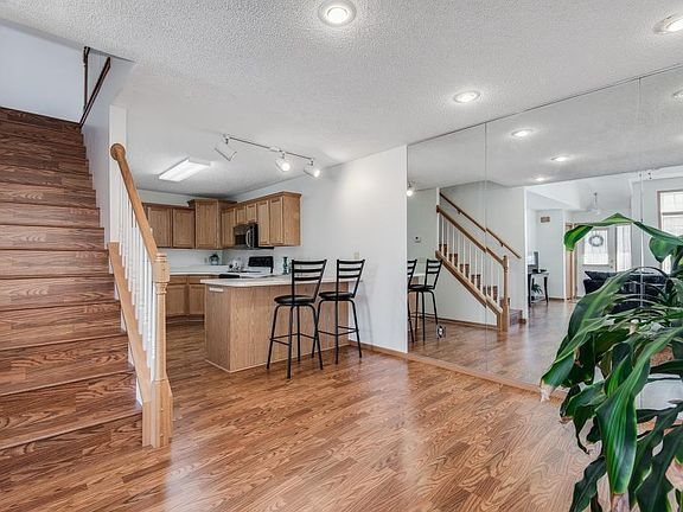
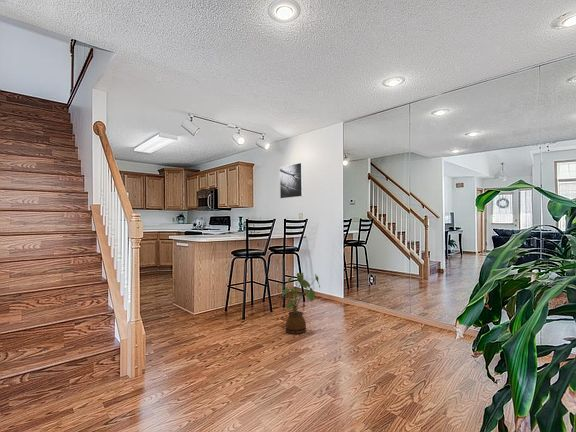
+ house plant (298, 302)
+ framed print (291, 181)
